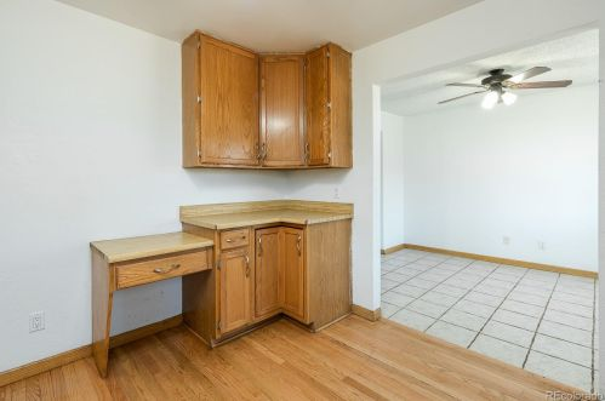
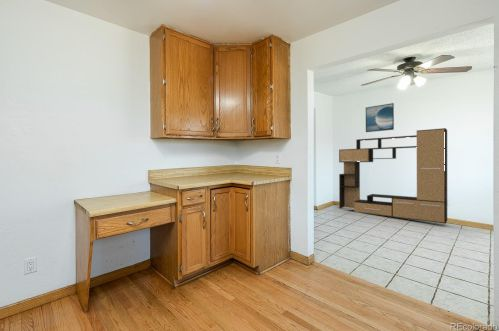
+ media console (386, 158)
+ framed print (379, 118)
